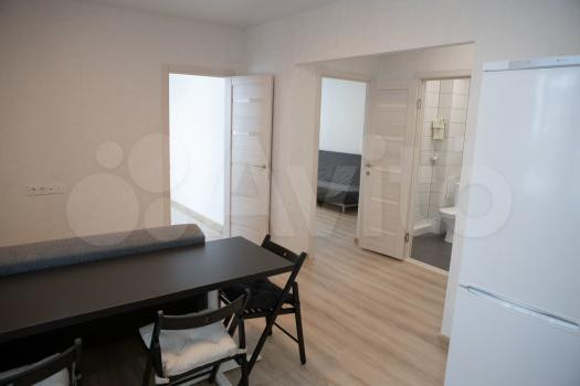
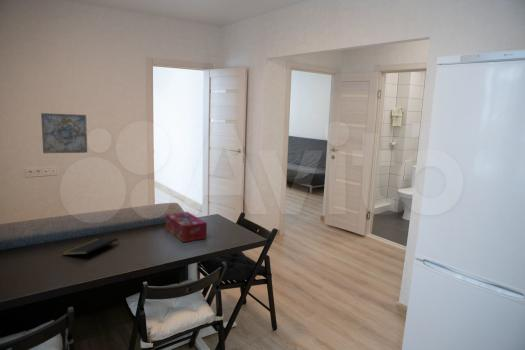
+ notepad (91, 246)
+ tissue box (185, 225)
+ wall art (65, 133)
